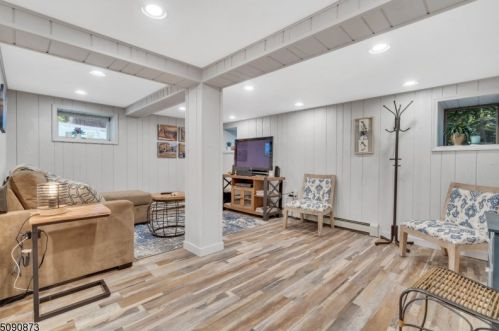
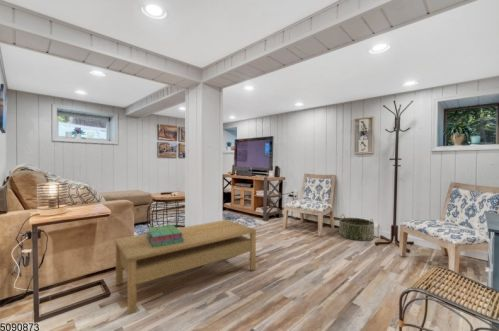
+ basket (356, 226)
+ coffee table (190, 255)
+ stack of books (164, 234)
